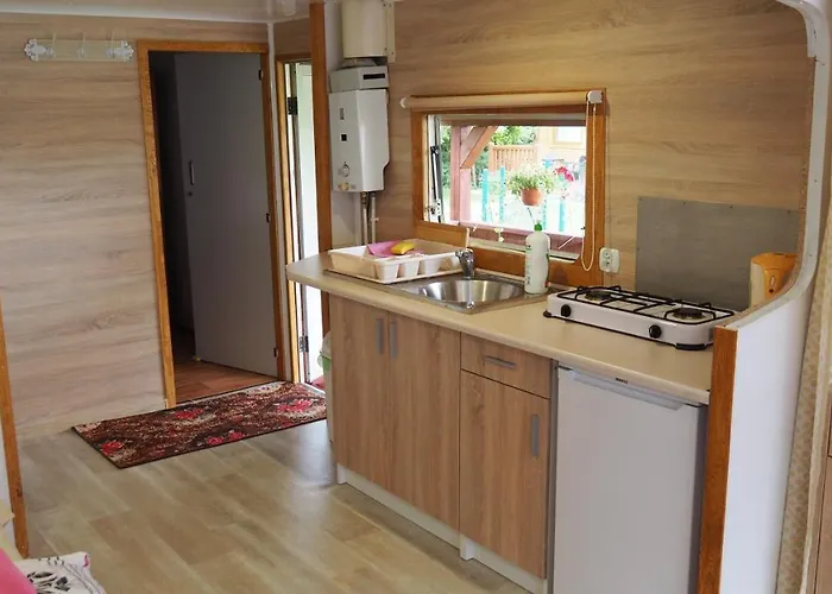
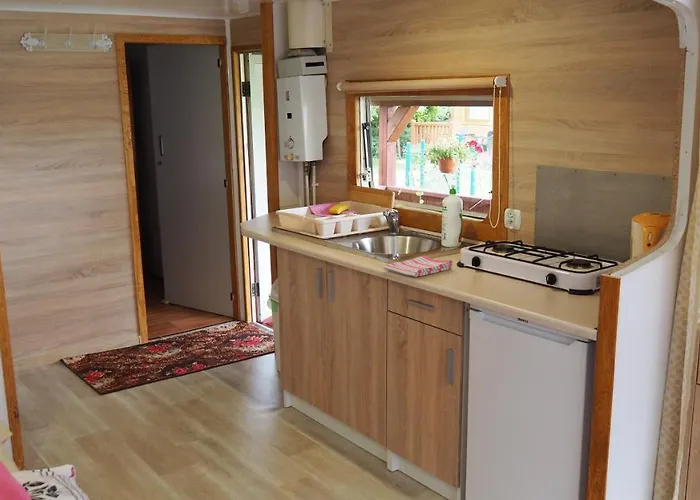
+ dish towel (418, 265)
